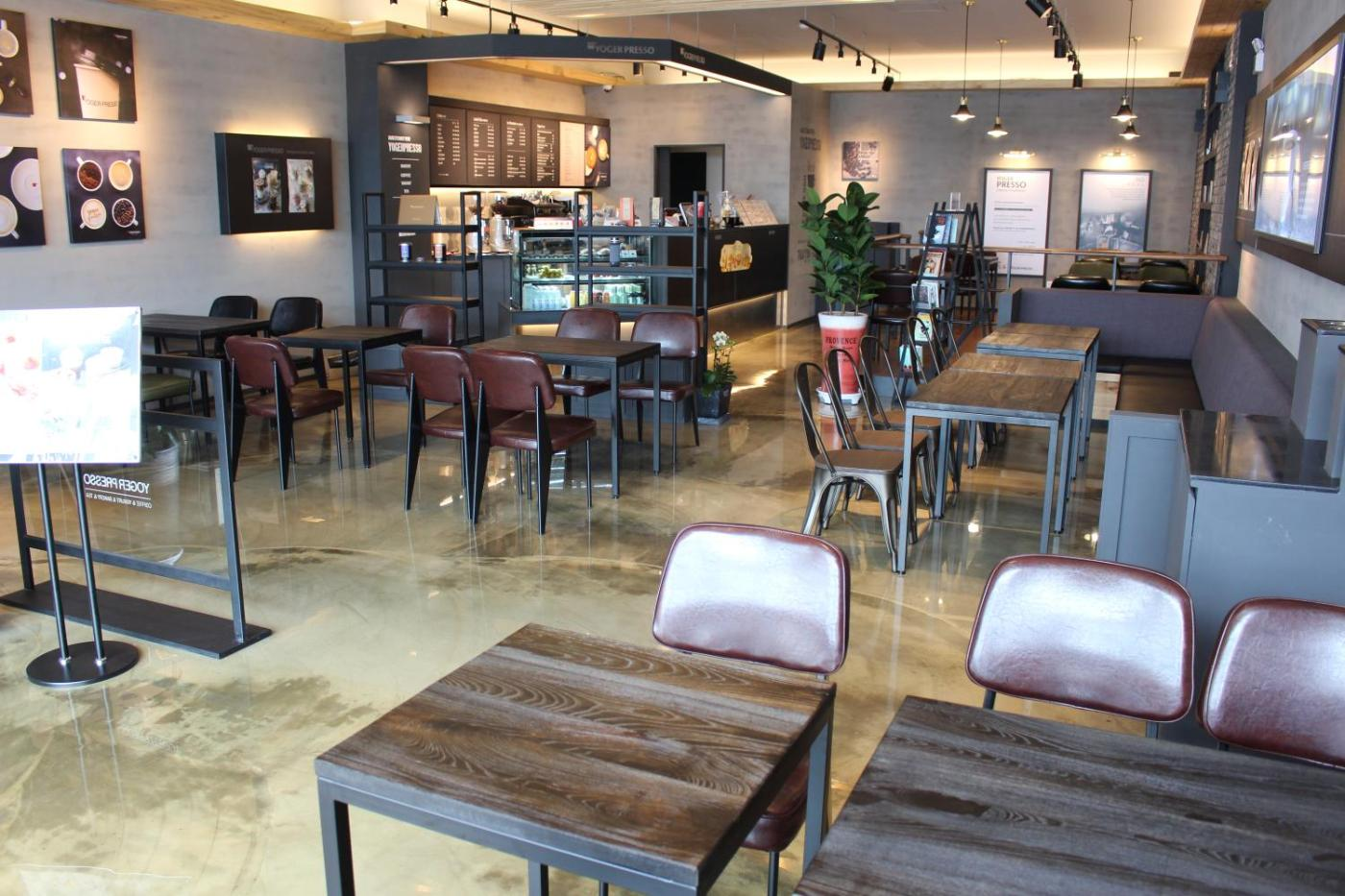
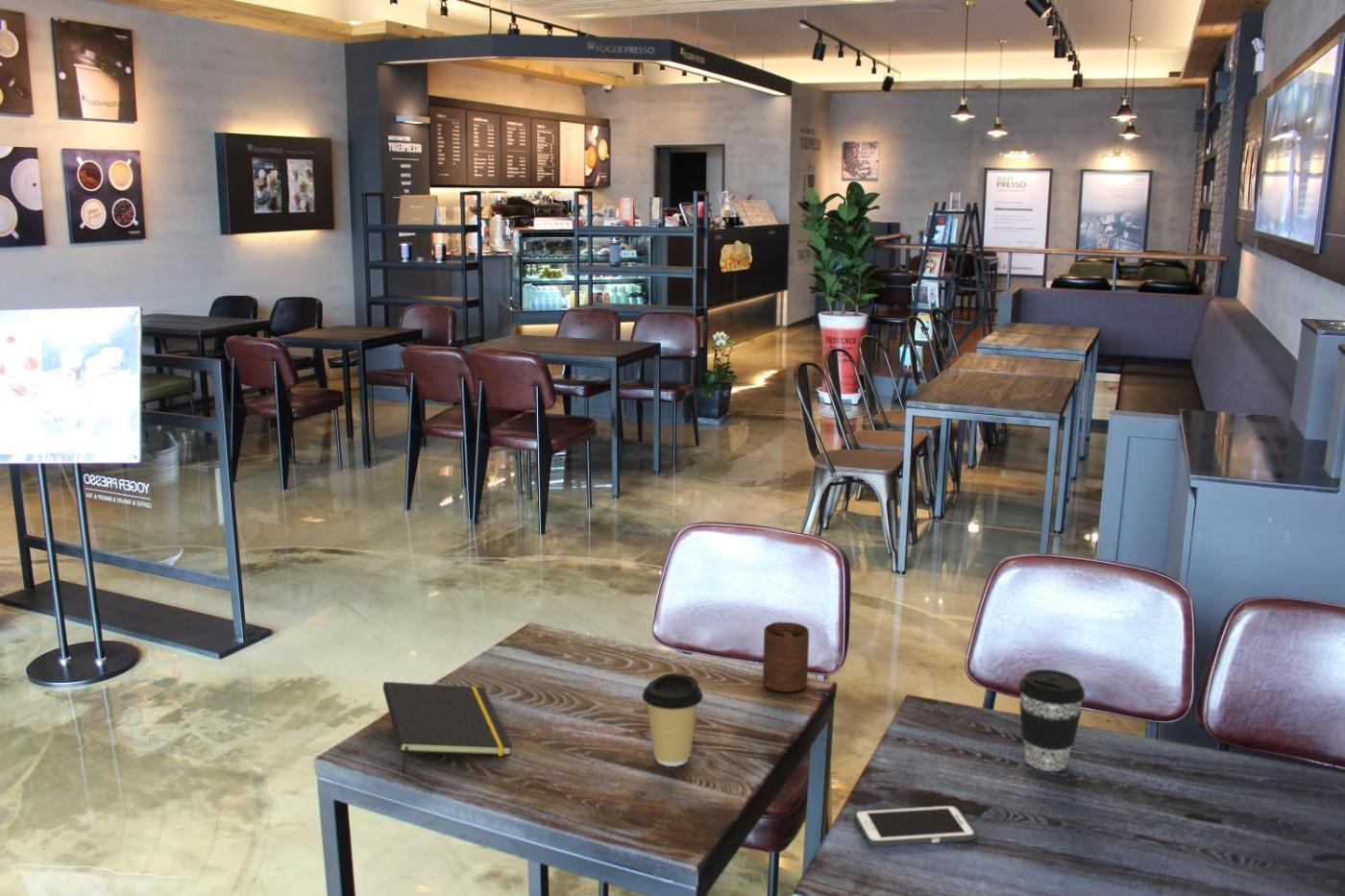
+ coffee cup (672, 721)
+ coffee cup (1049, 720)
+ notepad (444, 716)
+ cell phone (914, 825)
+ cup (781, 654)
